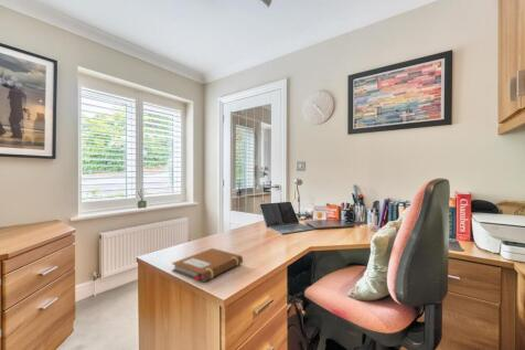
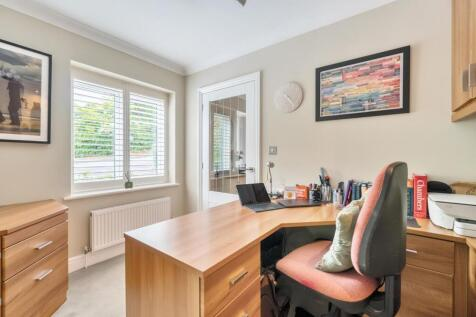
- notebook (207, 263)
